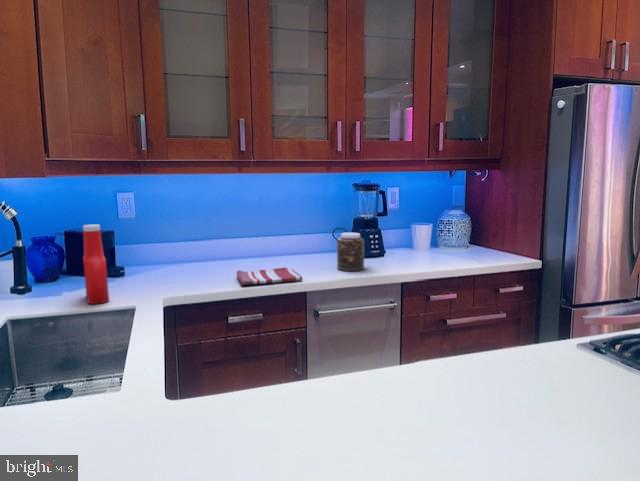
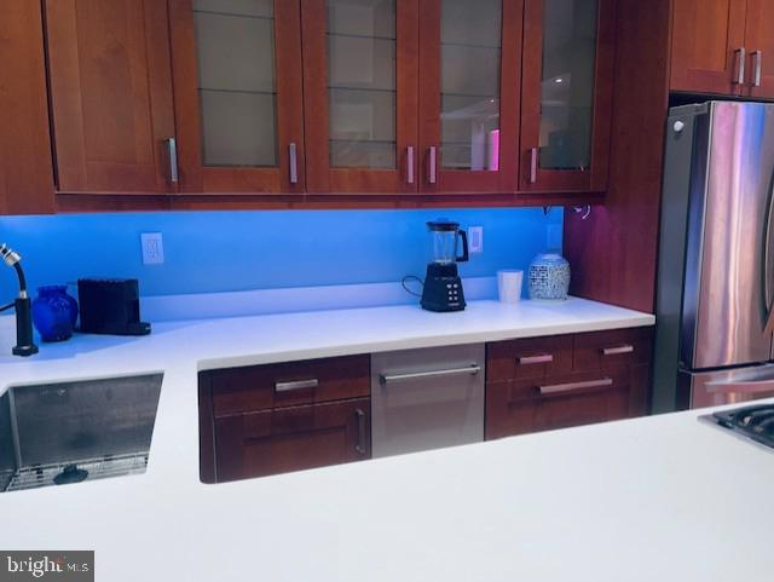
- dish towel (268, 275)
- jar (350, 251)
- soap bottle (94, 262)
